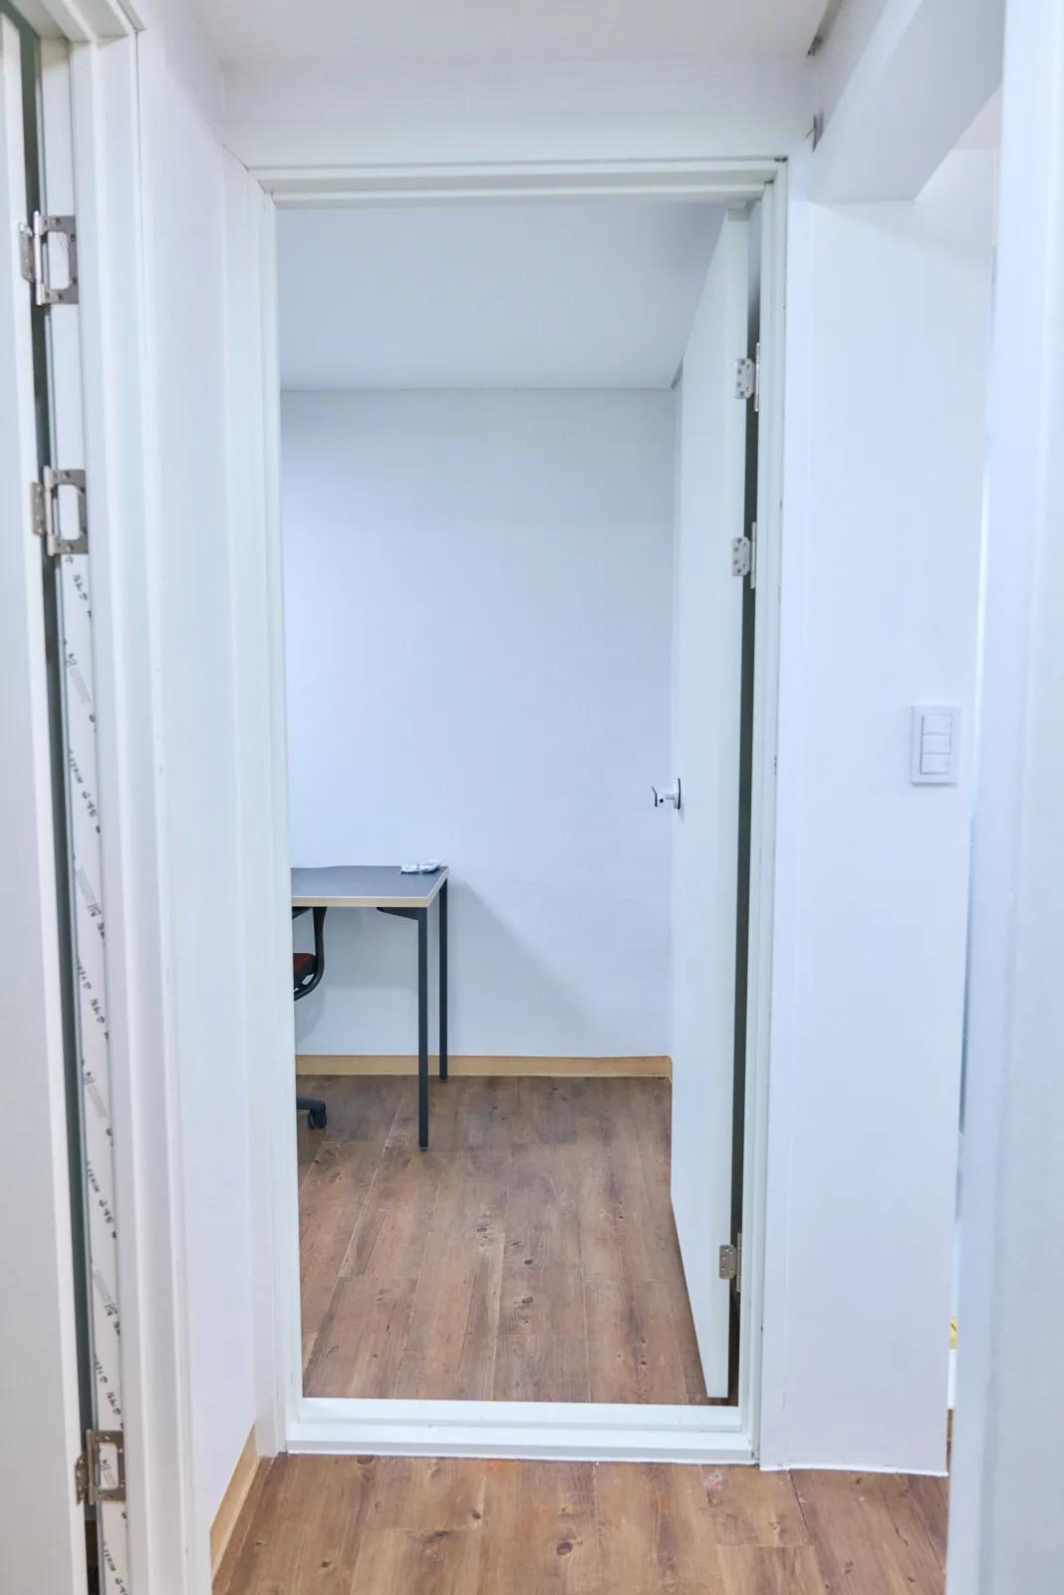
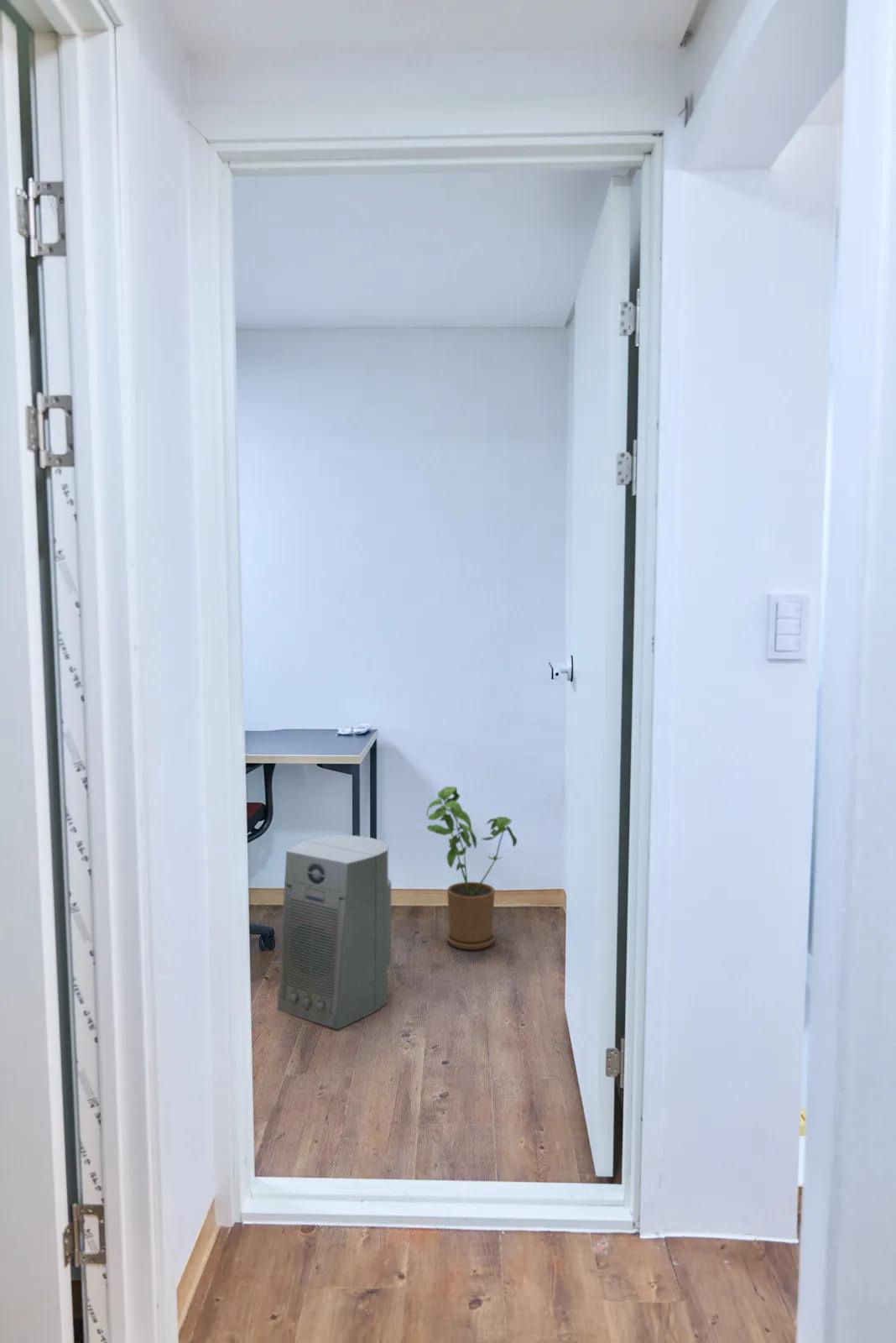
+ fan (342, 922)
+ house plant (465, 863)
